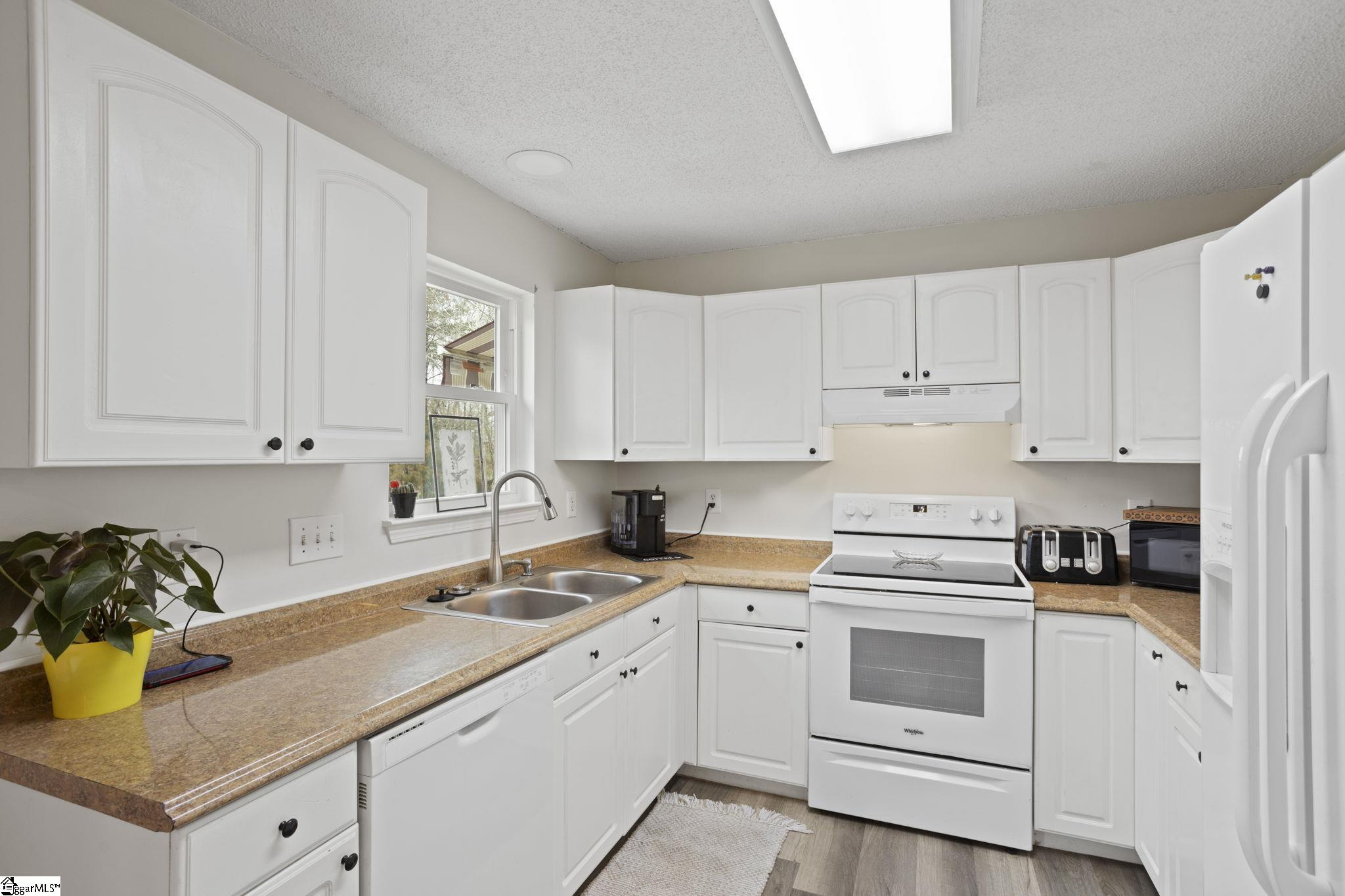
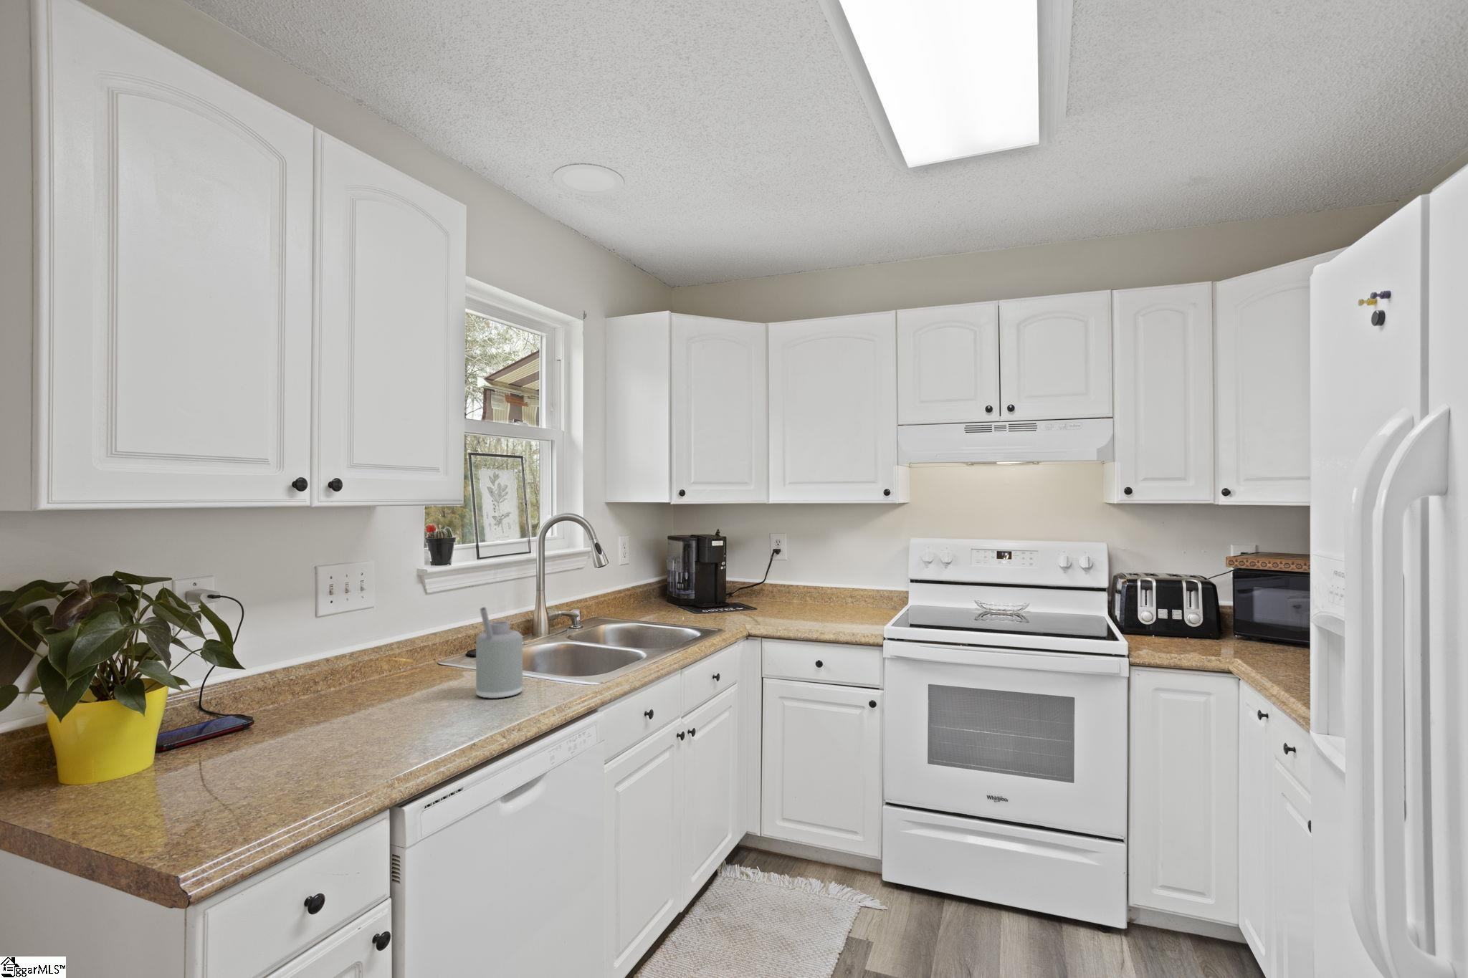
+ soap dispenser (496, 648)
